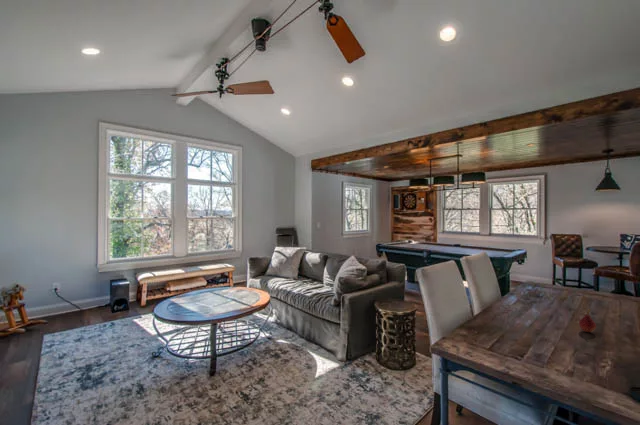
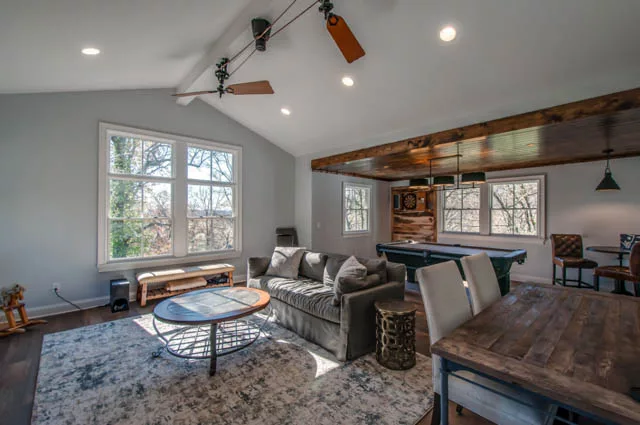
- fruit (587, 320)
